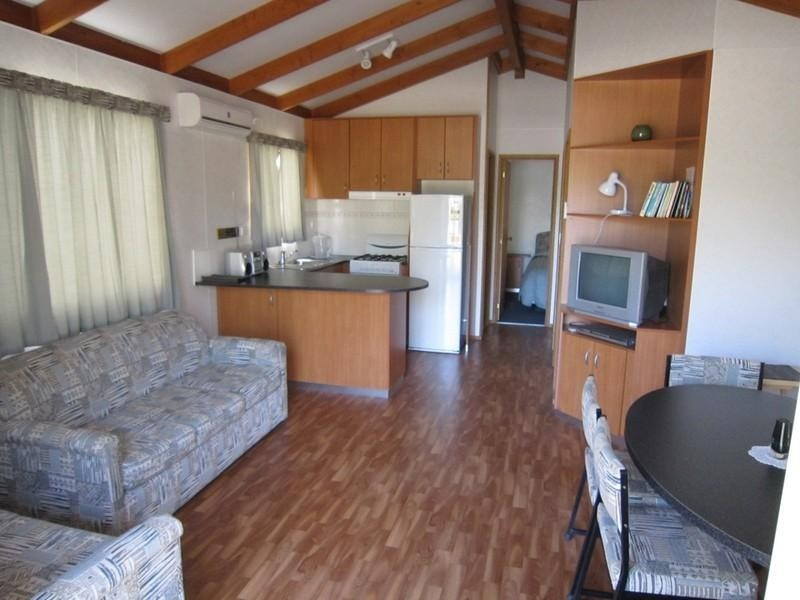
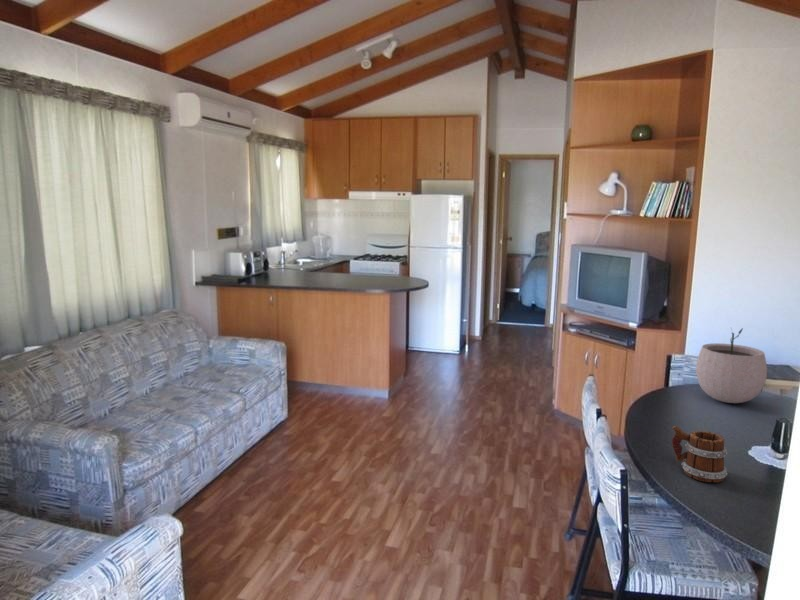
+ mug (699, 452)
+ plant pot (731, 363)
